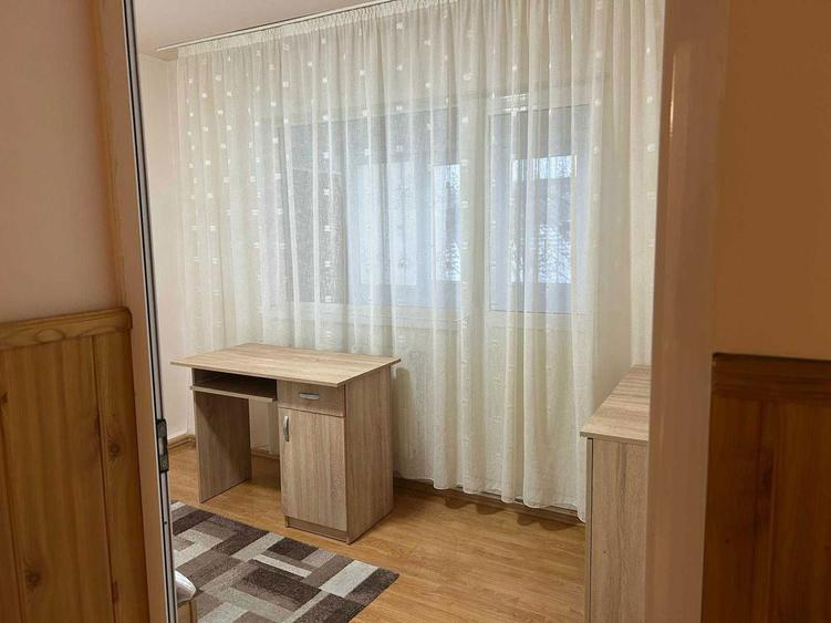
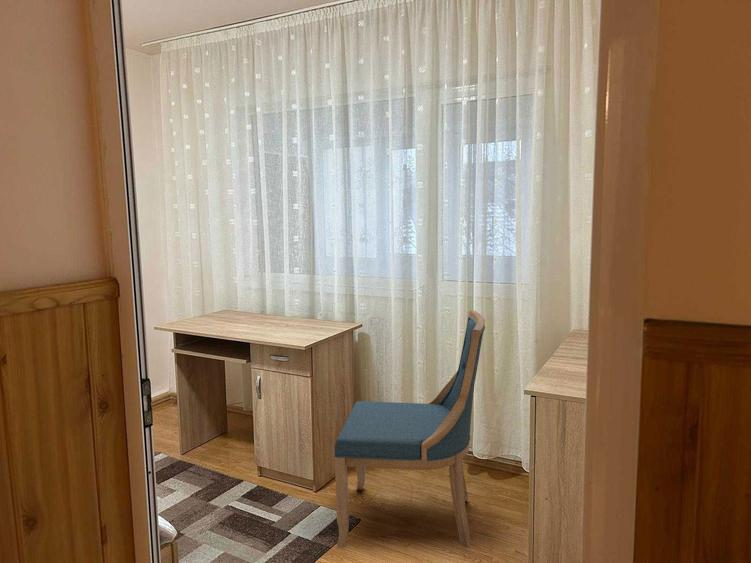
+ chair (413, 420)
